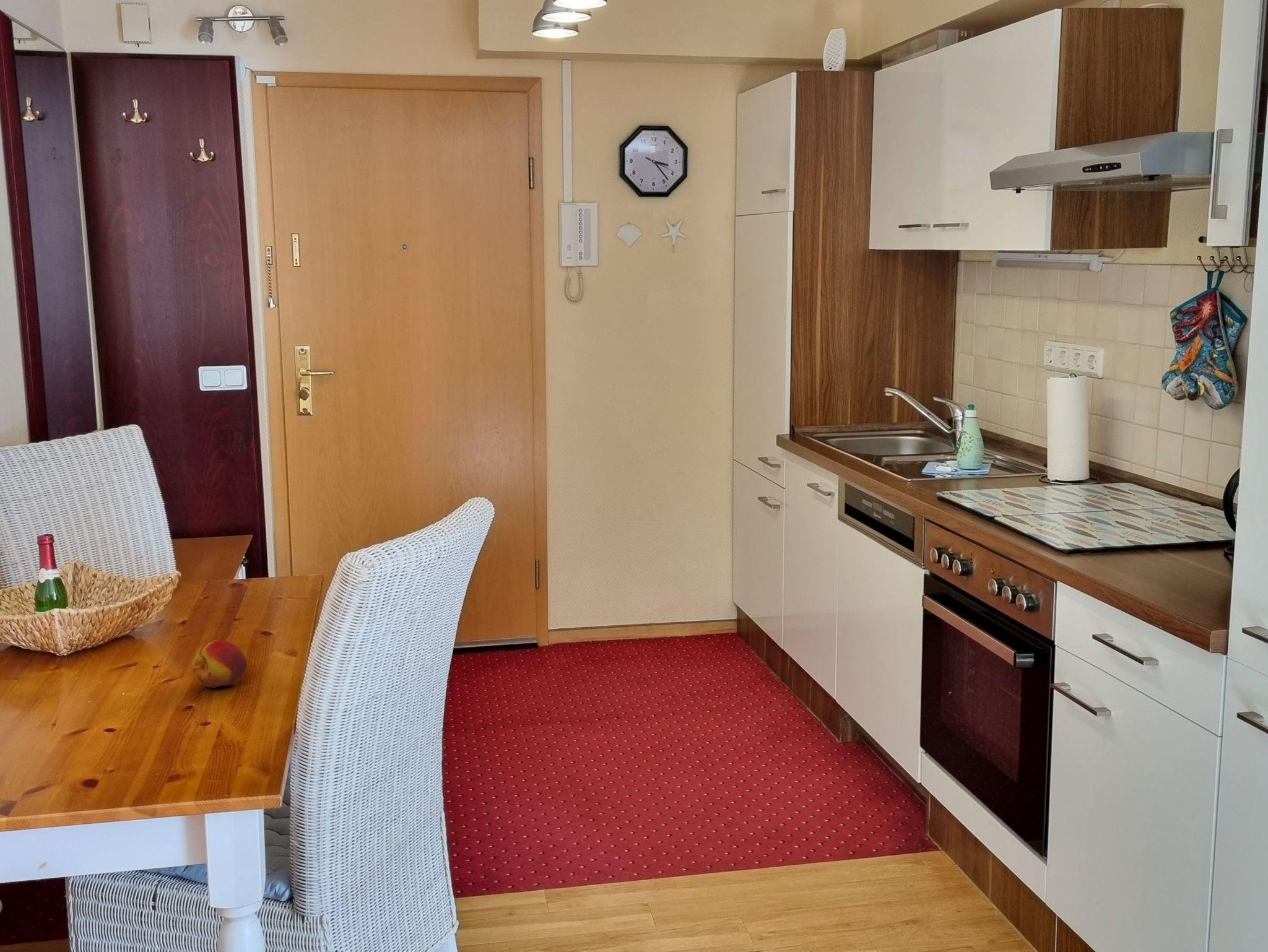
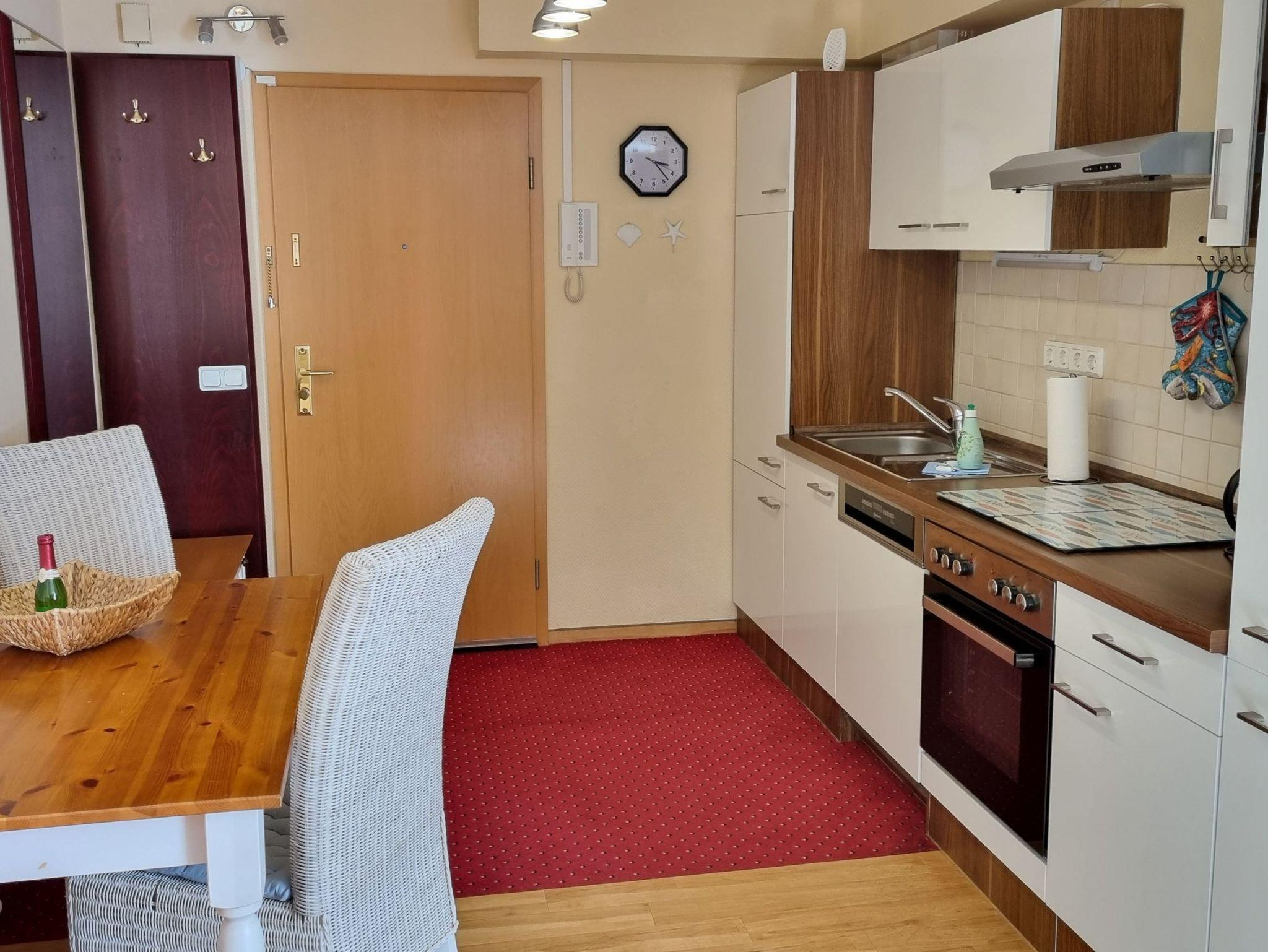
- fruit (219, 663)
